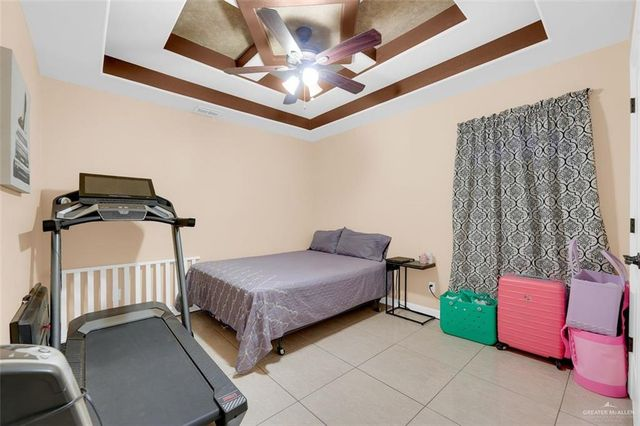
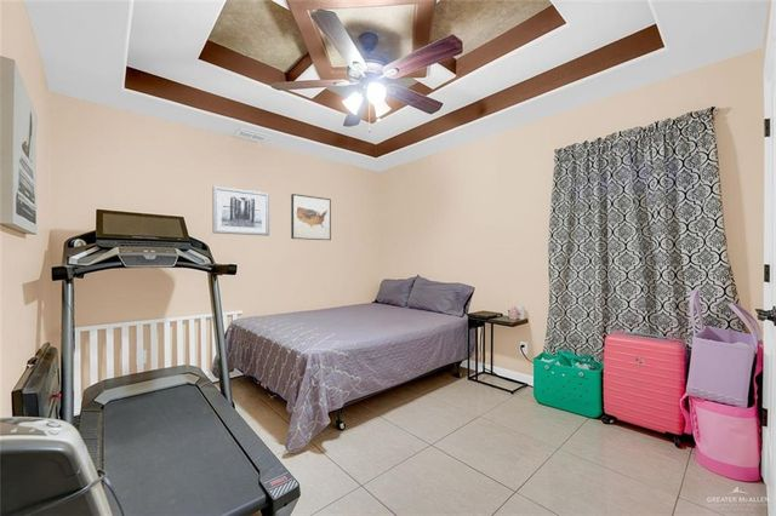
+ wall art (312, 218)
+ wall art (241, 212)
